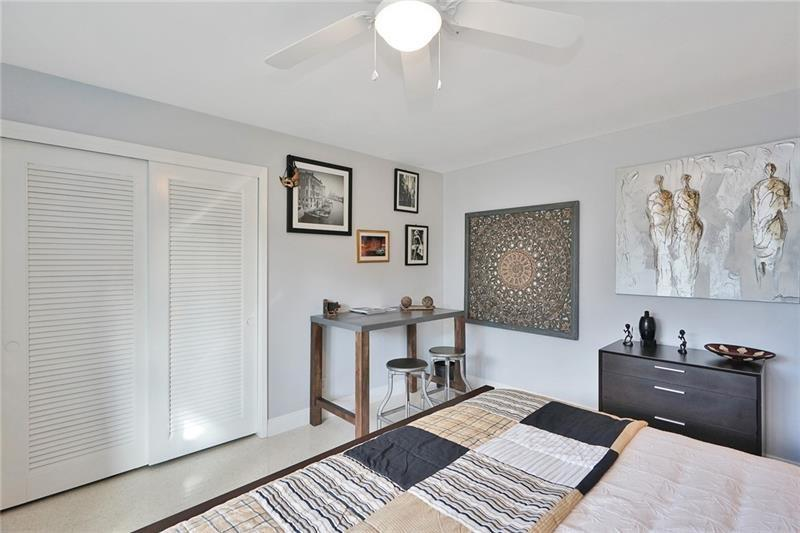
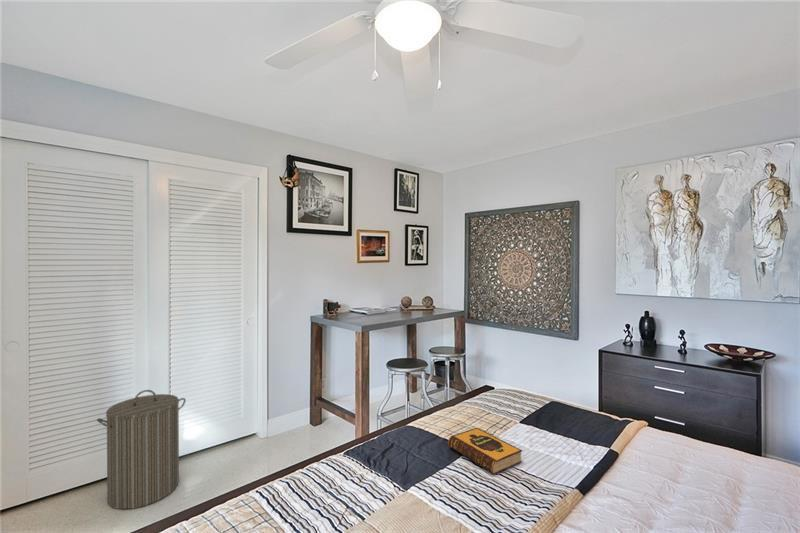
+ laundry hamper (144, 440)
+ hardback book (483, 449)
